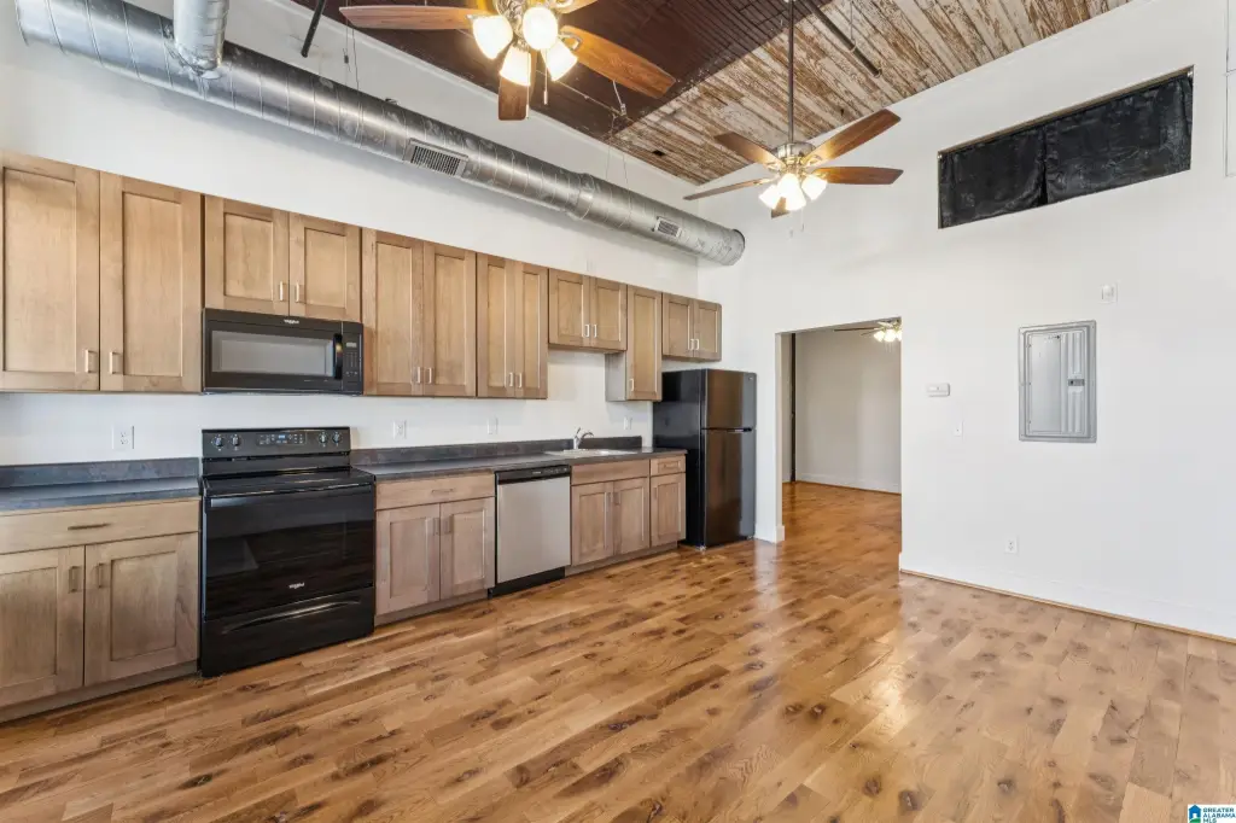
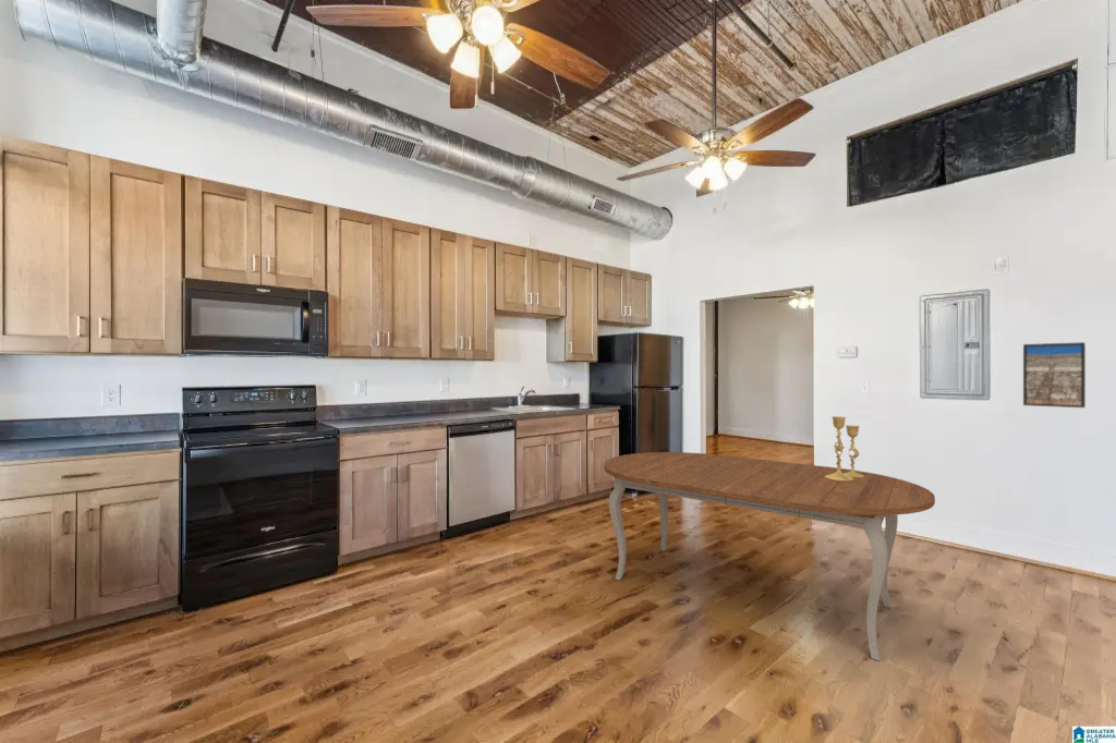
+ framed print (1053, 375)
+ dining table (747, 508)
+ candlestick (844, 447)
